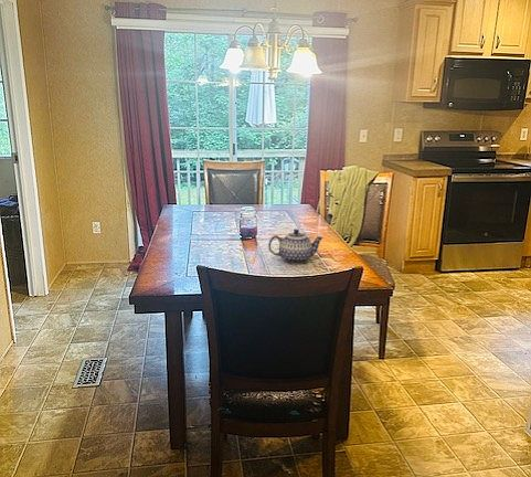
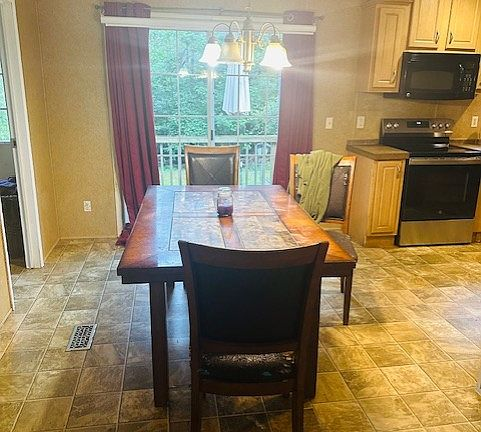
- teapot (295, 245)
